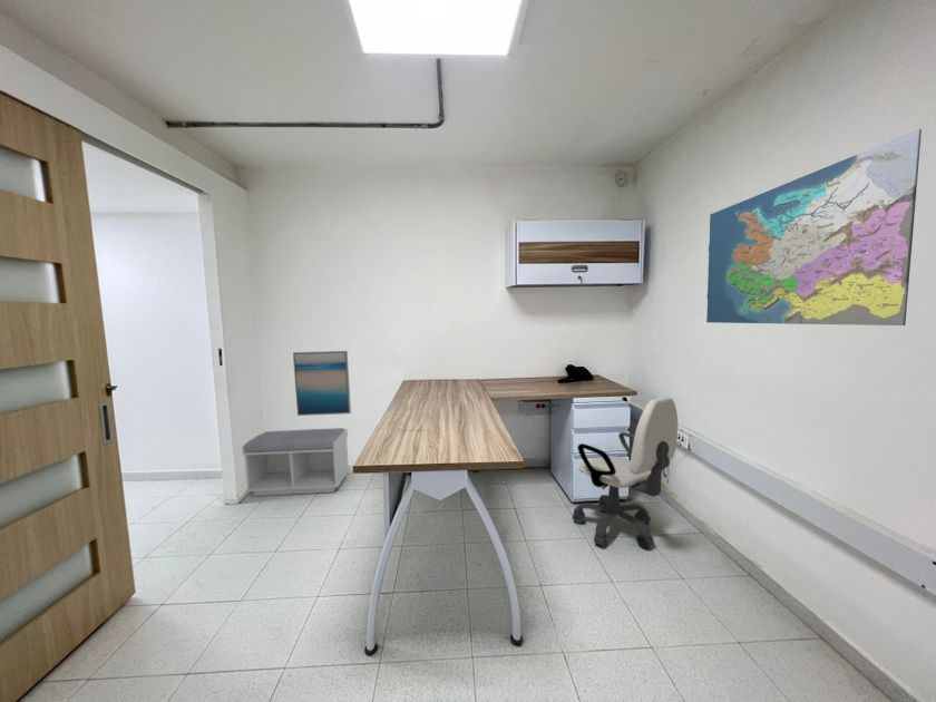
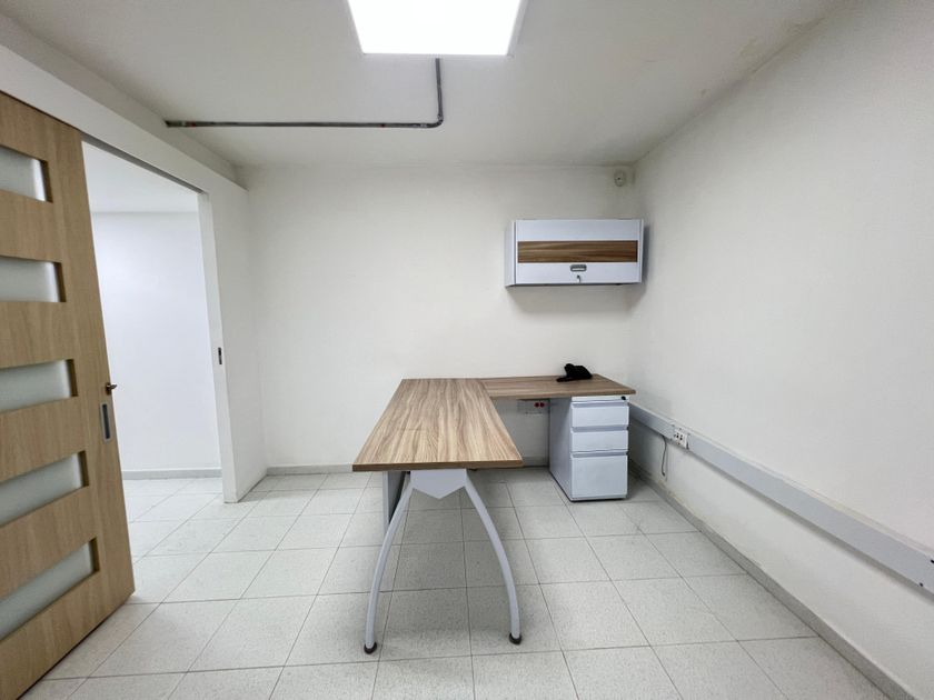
- bench (299, 459)
- office chair (622, 462)
- map (780, 254)
- wall art (322, 382)
